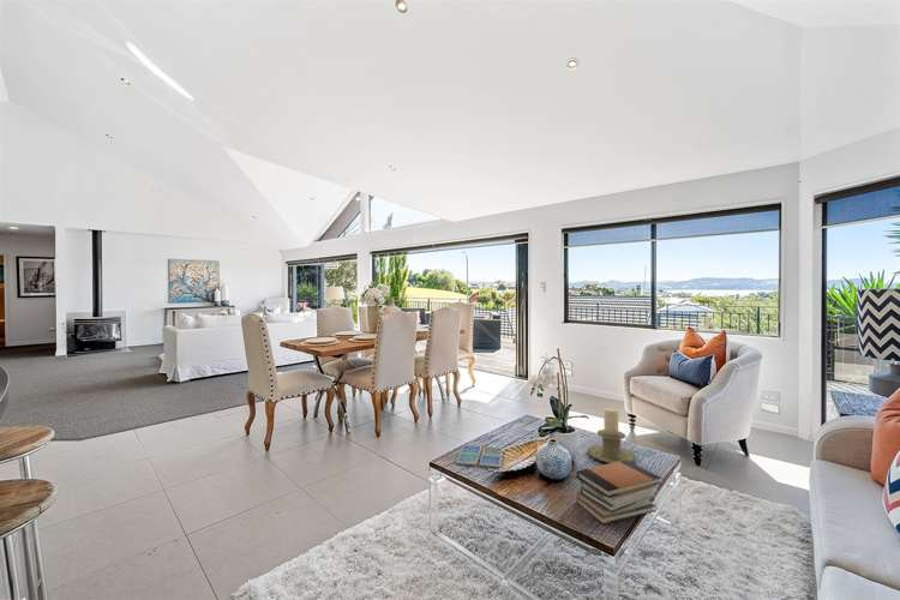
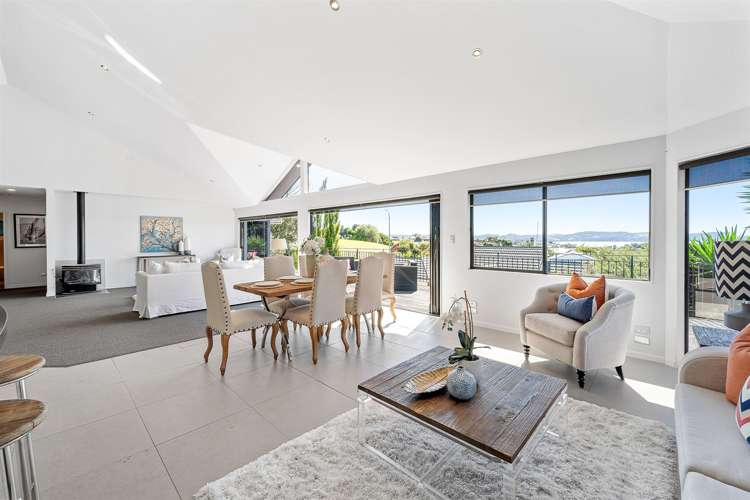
- drink coaster (479, 455)
- book stack (617, 490)
- candle holder (611, 432)
